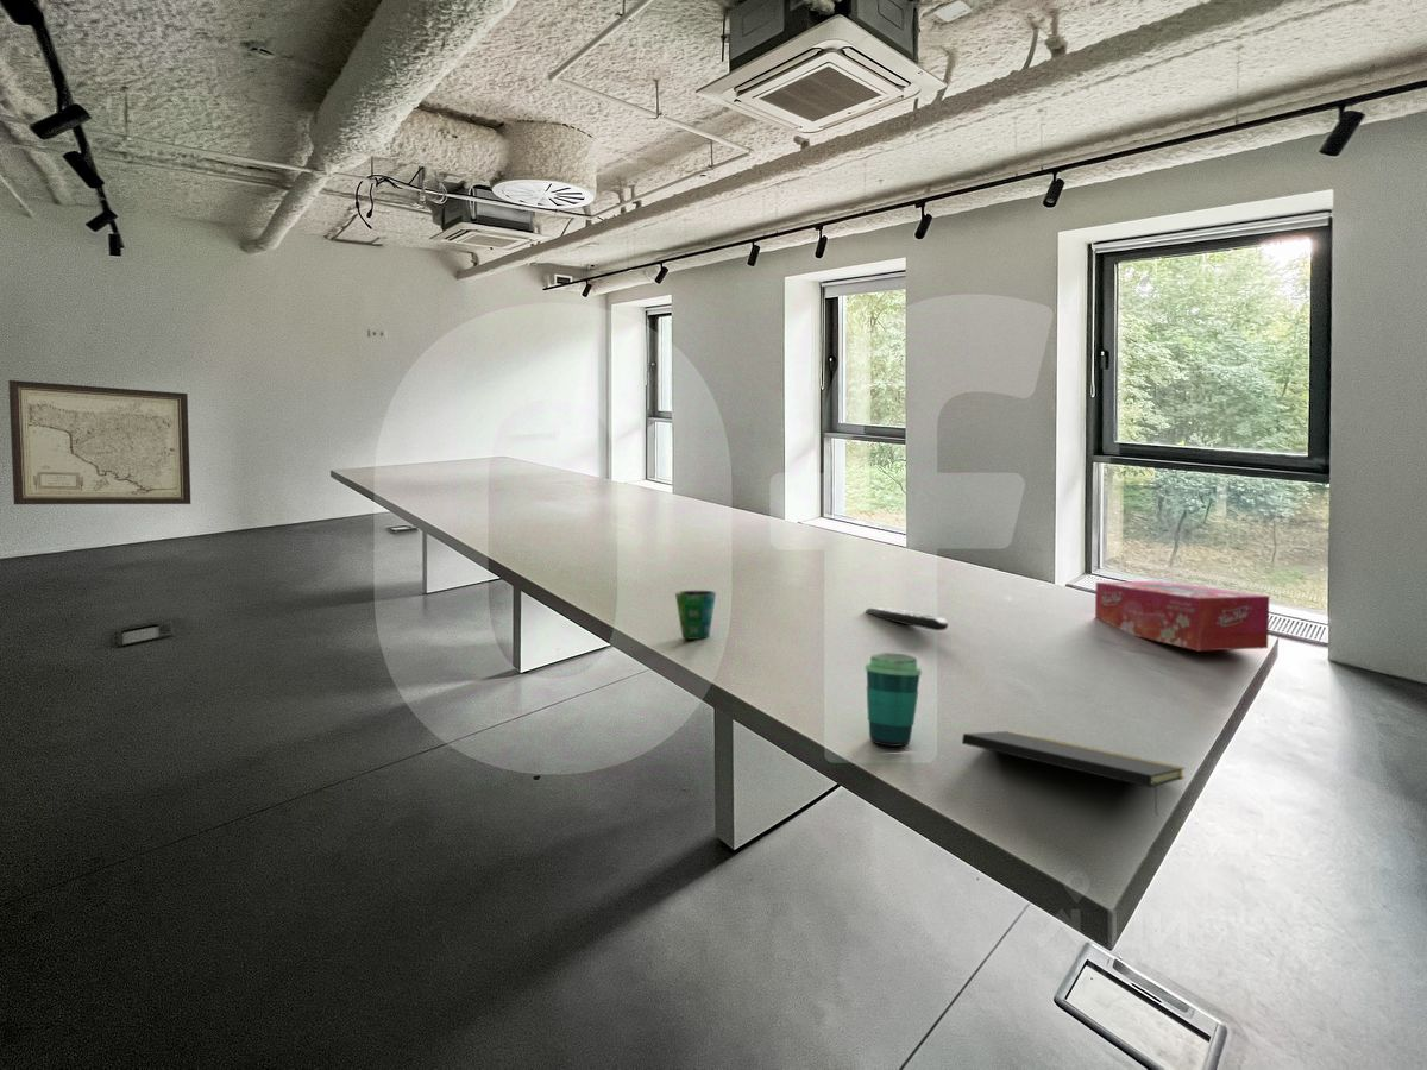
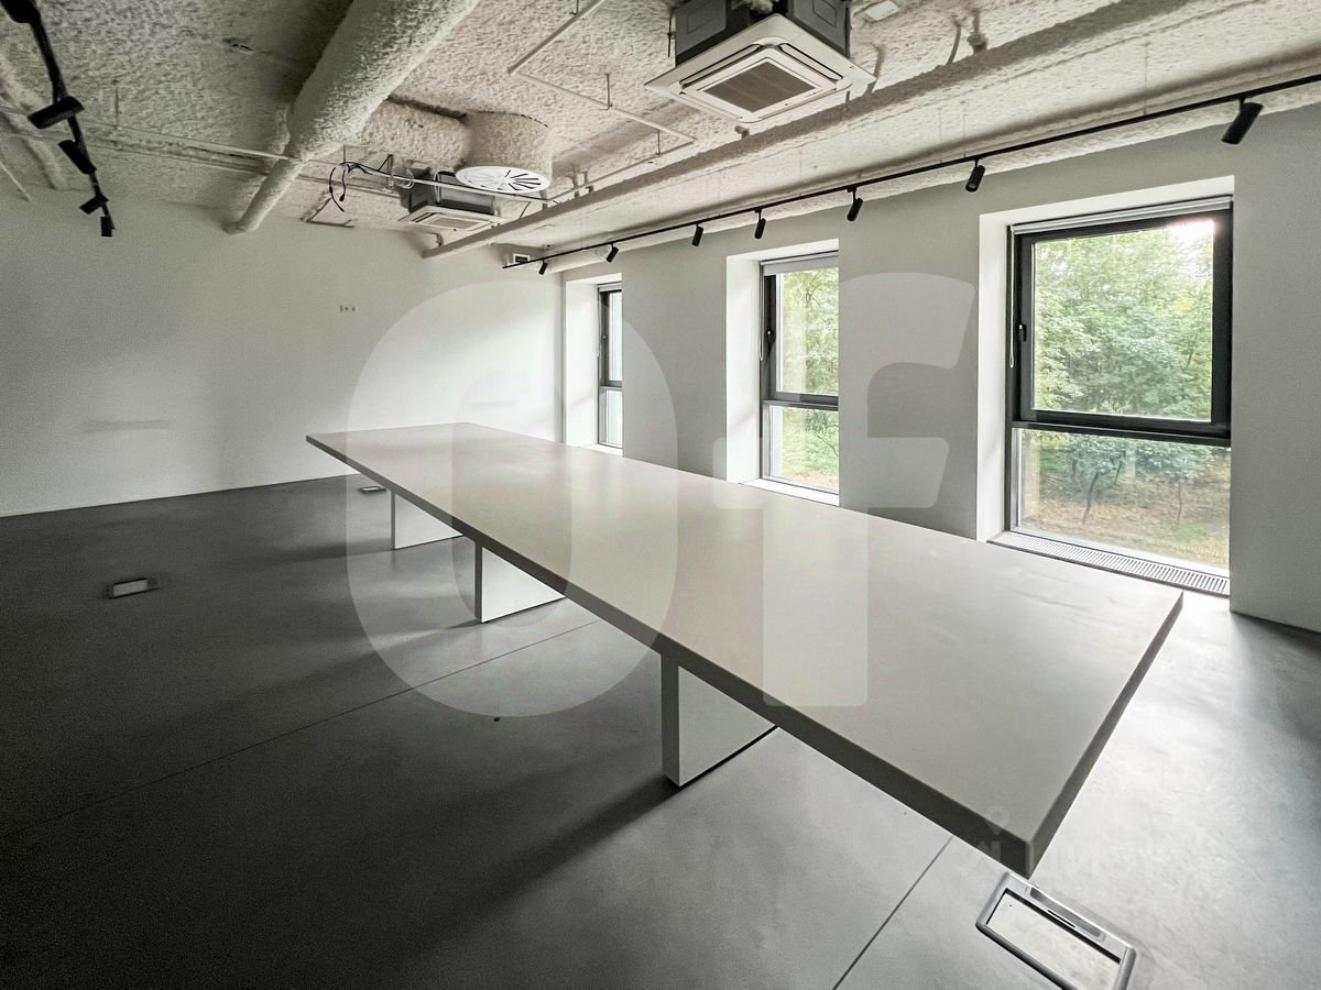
- cup (694, 613)
- notepad (1070, 755)
- wall art (105, 446)
- tissue box (1175, 612)
- cup (892, 698)
- remote control (904, 617)
